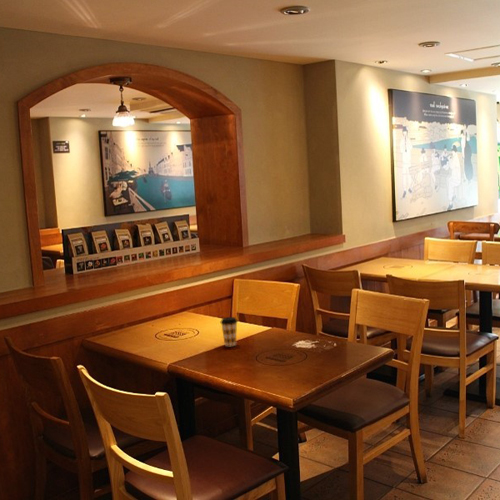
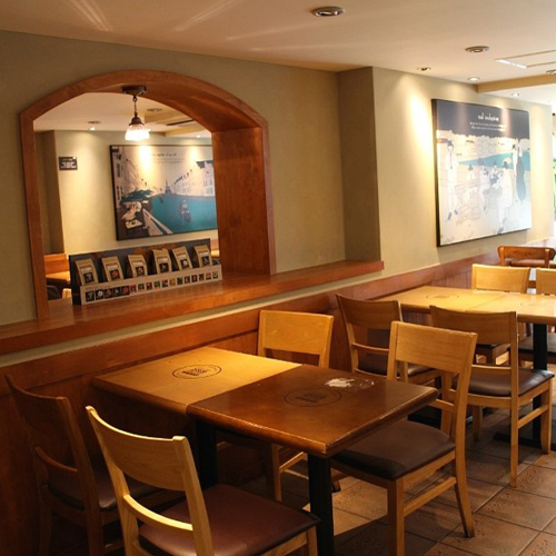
- coffee cup (229, 331)
